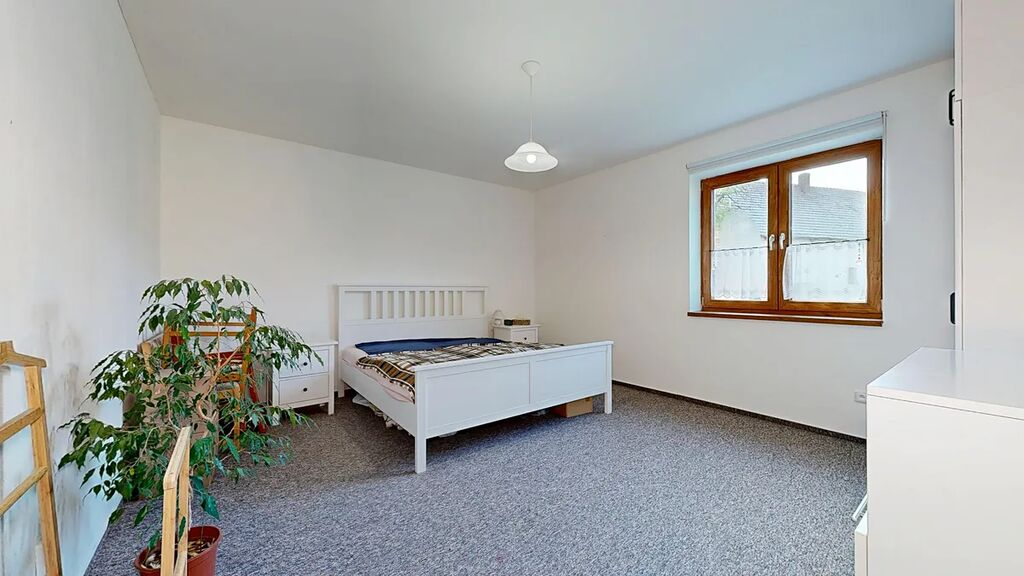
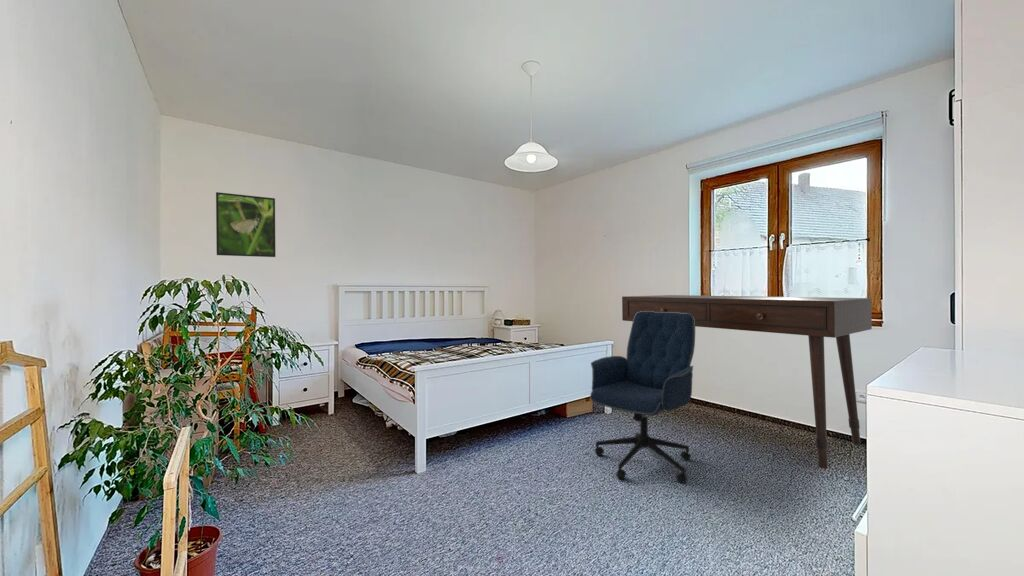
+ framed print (246, 225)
+ desk (733, 329)
+ office chair (645, 388)
